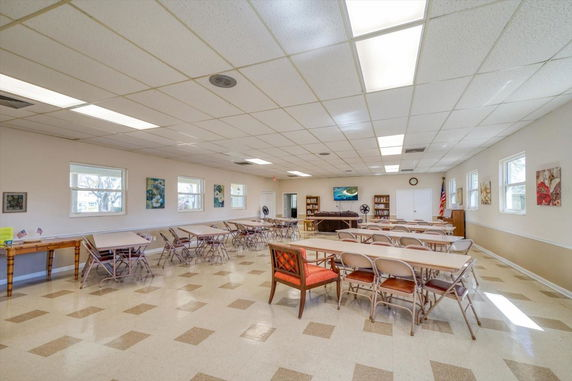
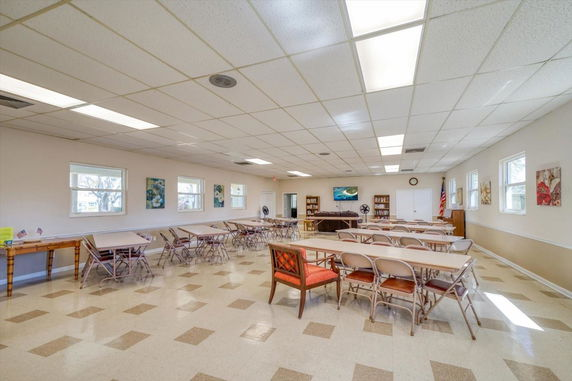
- wall art (15, 202)
